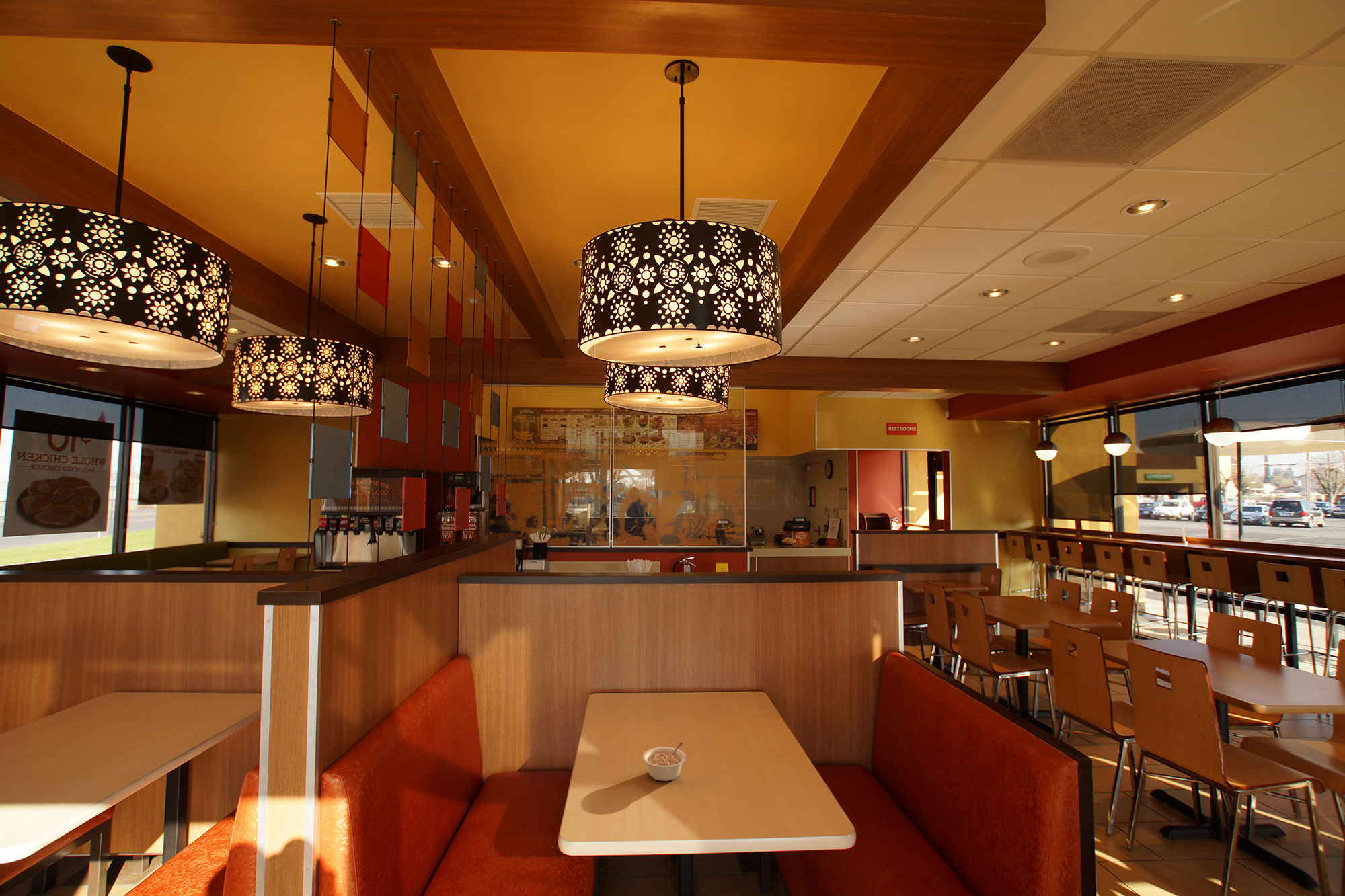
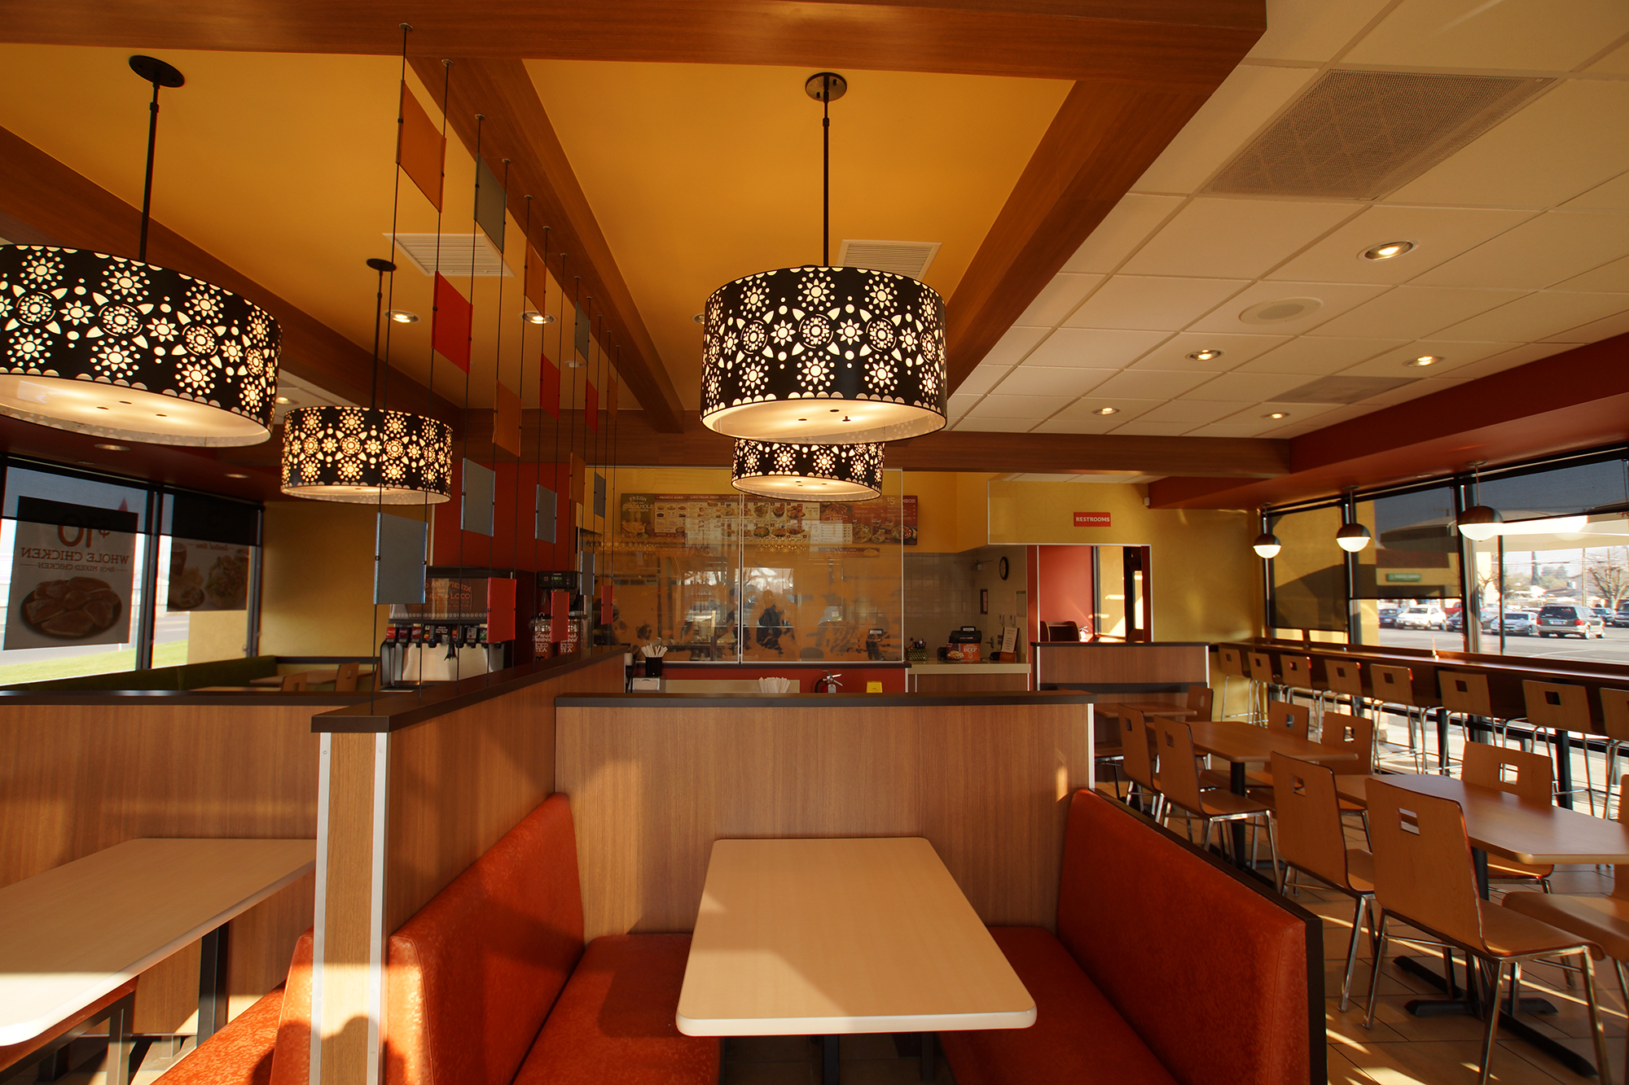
- legume (664, 762)
